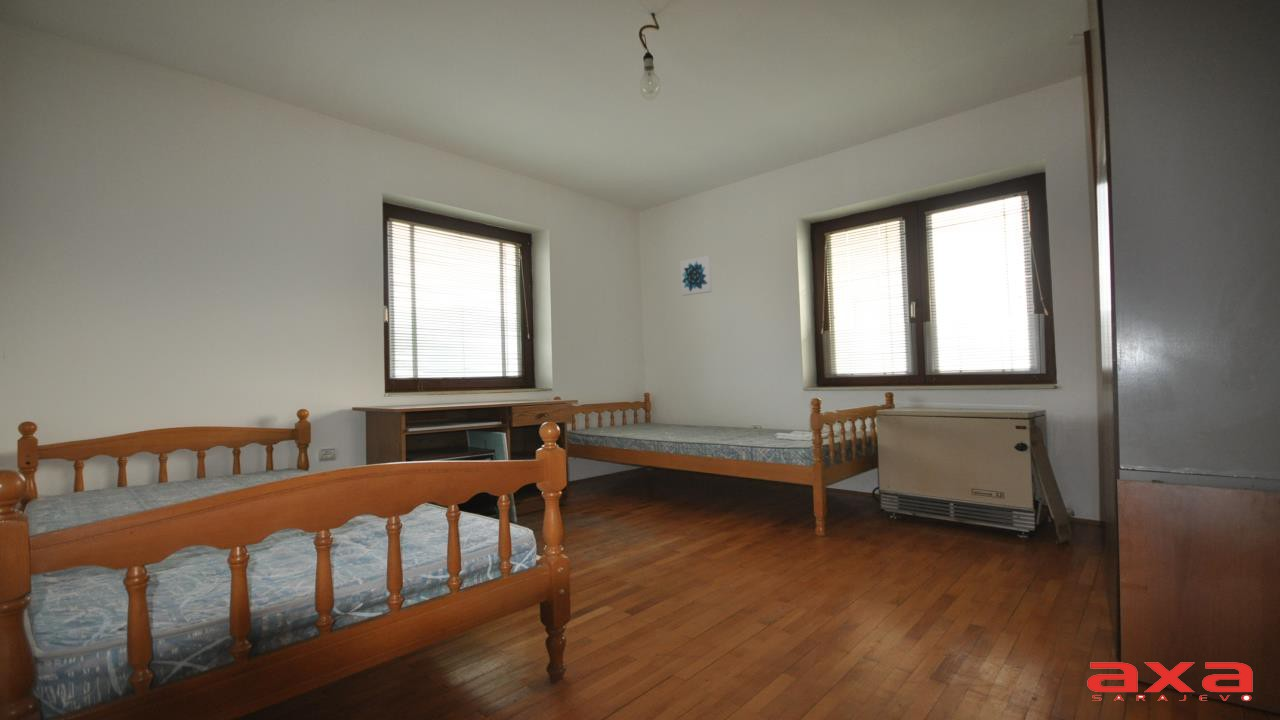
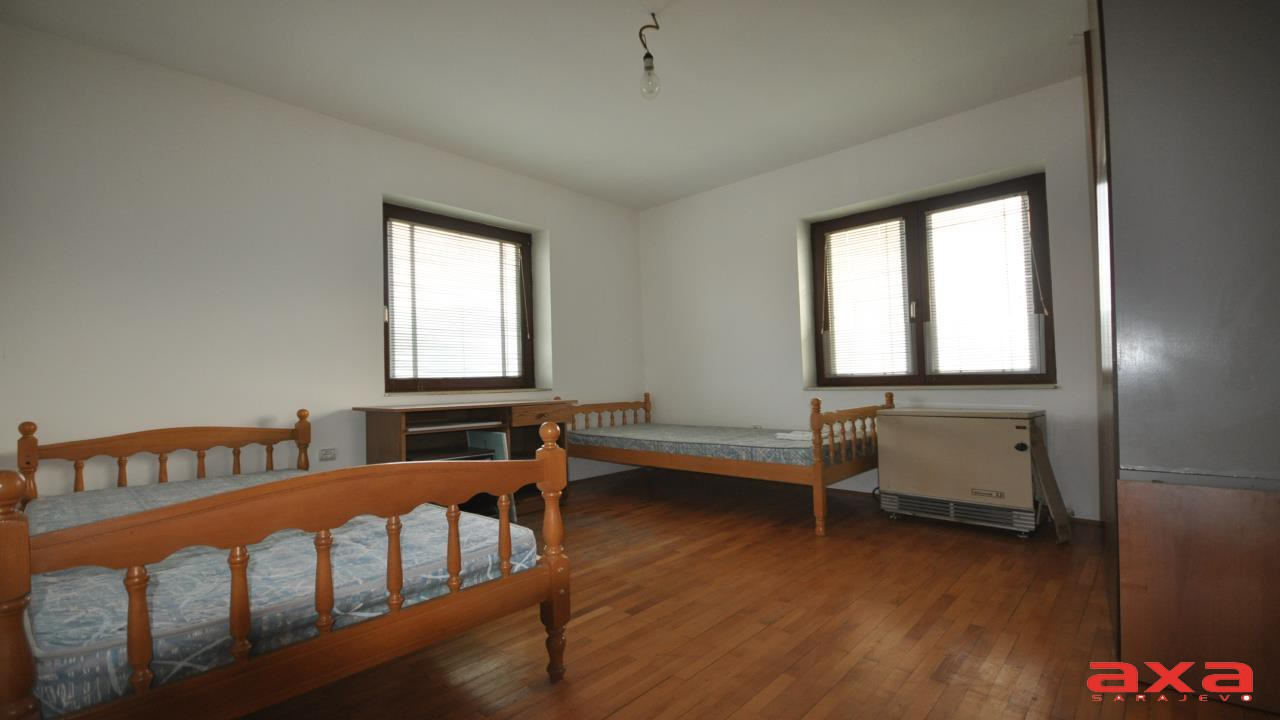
- wall art (695, 276)
